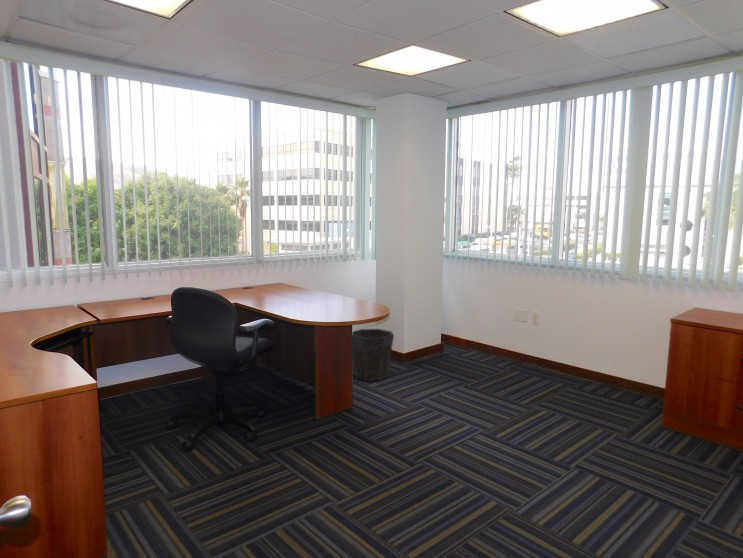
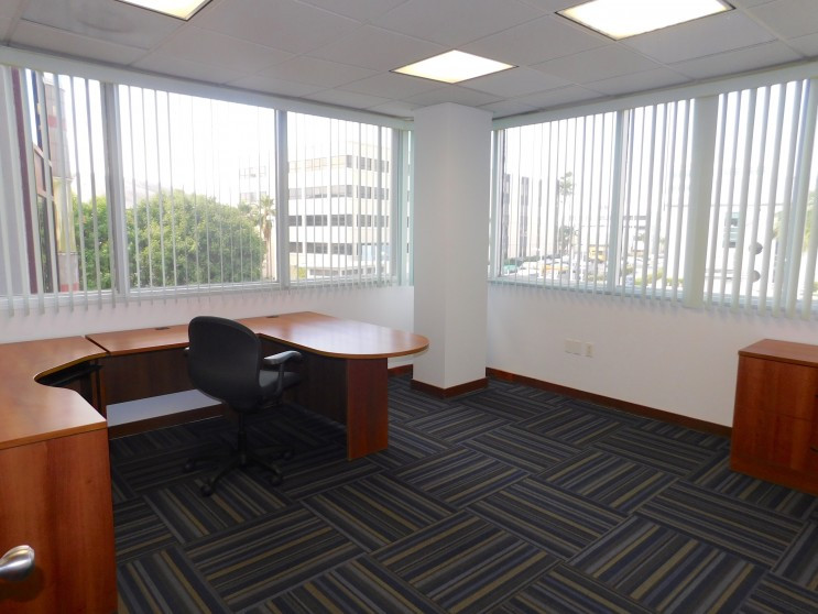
- waste bin (371, 354)
